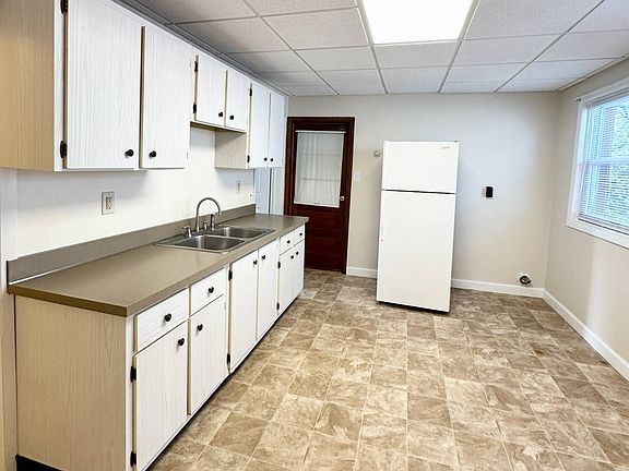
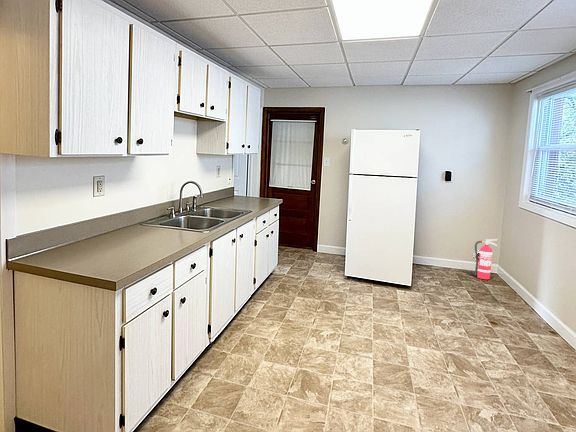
+ fire extinguisher (484, 258)
